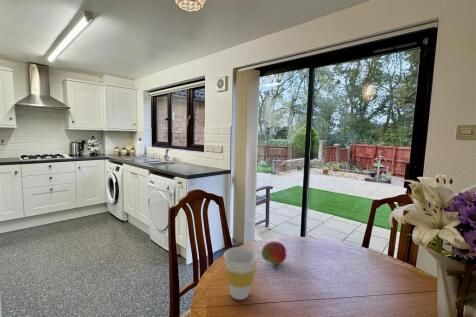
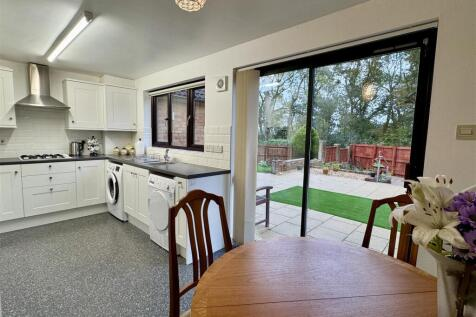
- fruit (273, 252)
- cup (240, 274)
